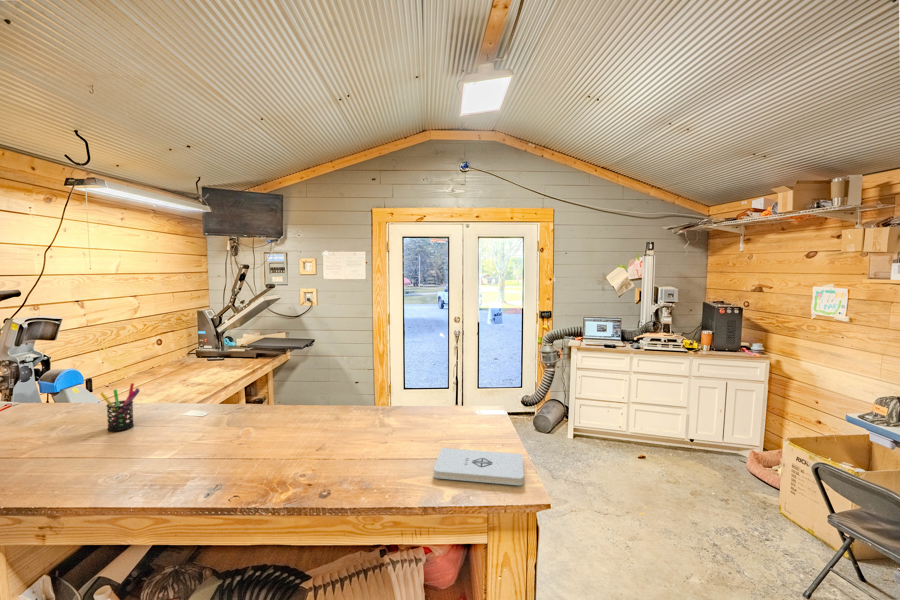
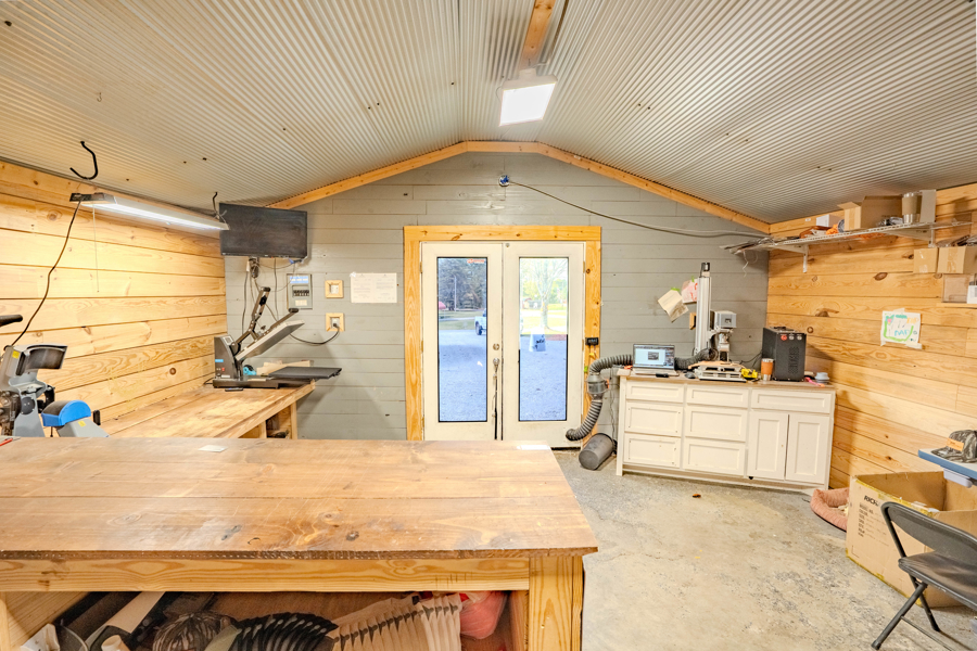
- pen holder (120, 406)
- notepad (479, 465)
